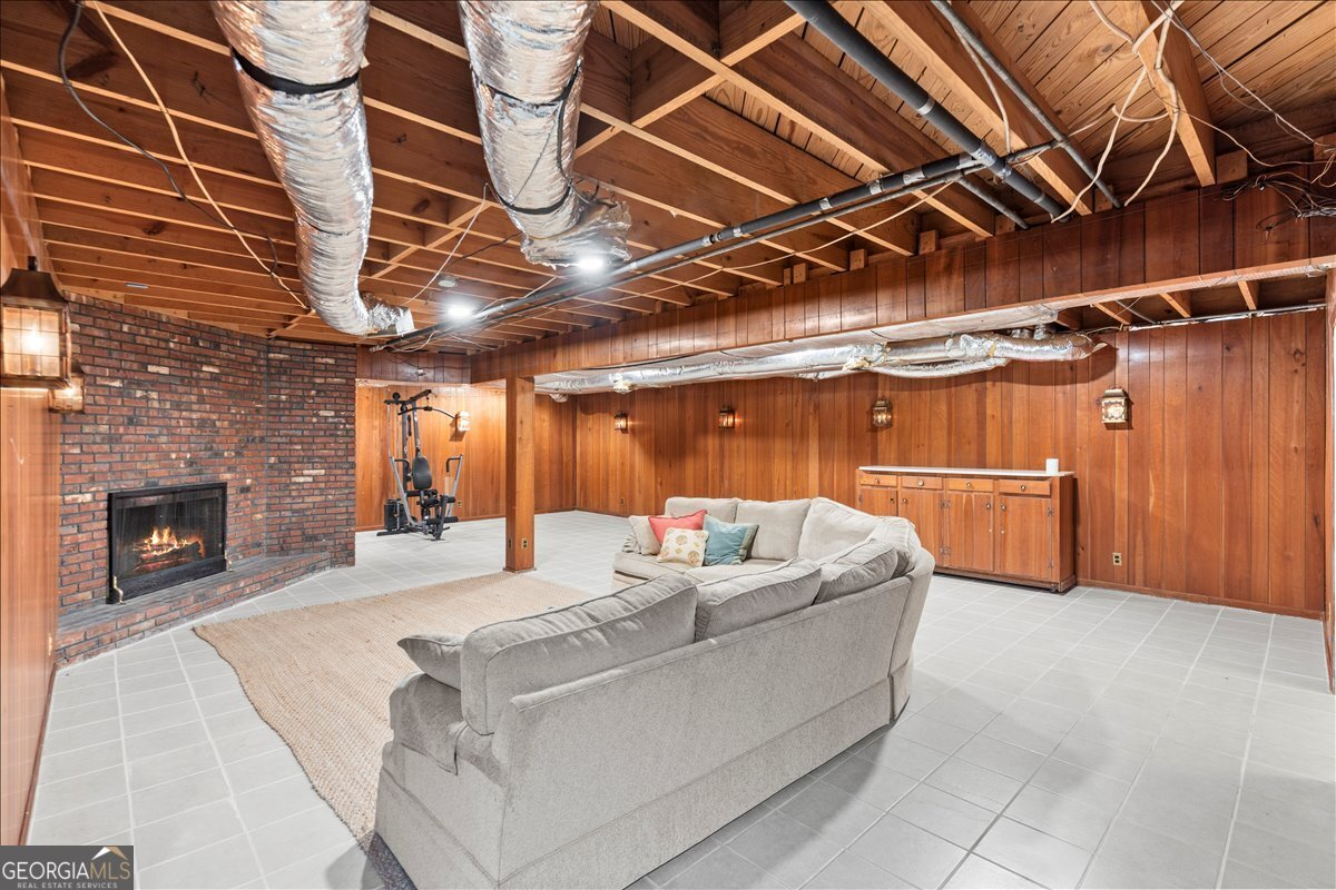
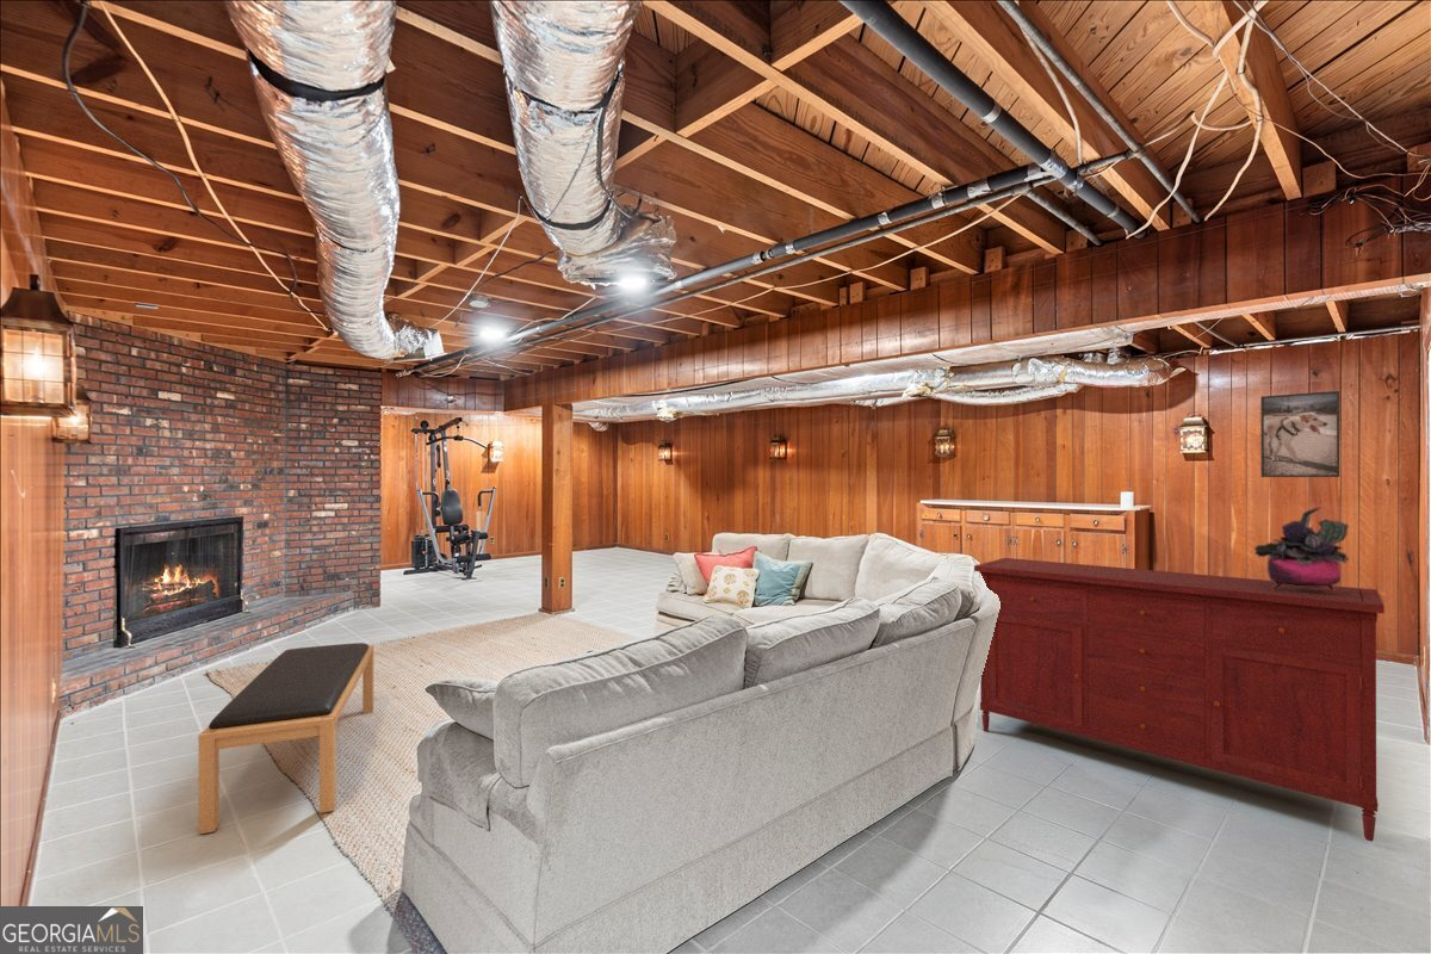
+ bench (304, 714)
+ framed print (1299, 435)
+ sideboard (1151, 670)
+ potted plant (1300, 547)
